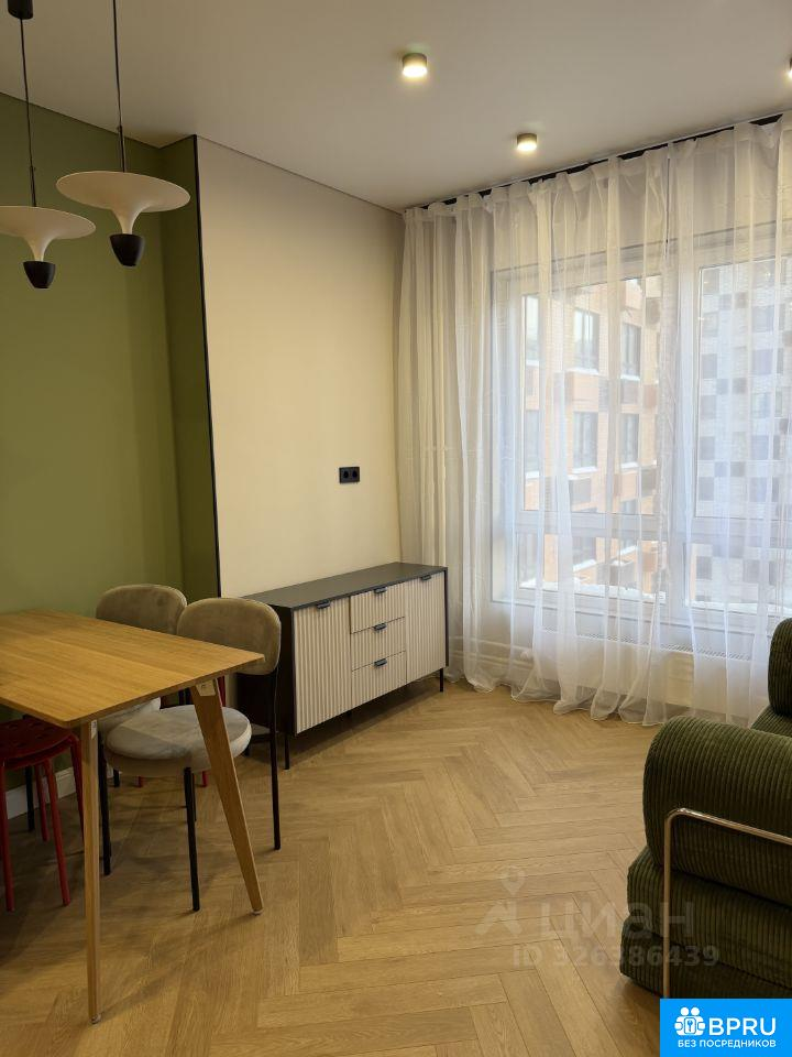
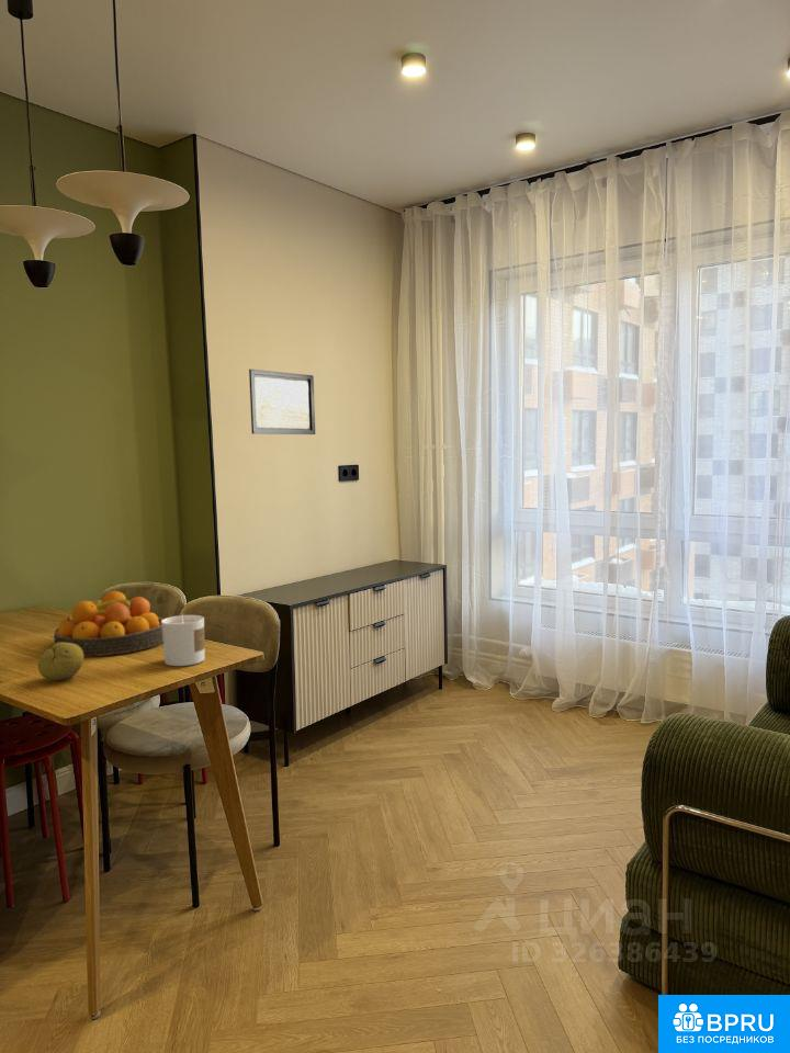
+ candle (183, 635)
+ wall art (283, 403)
+ fruit bowl (111, 619)
+ fruit (61, 660)
